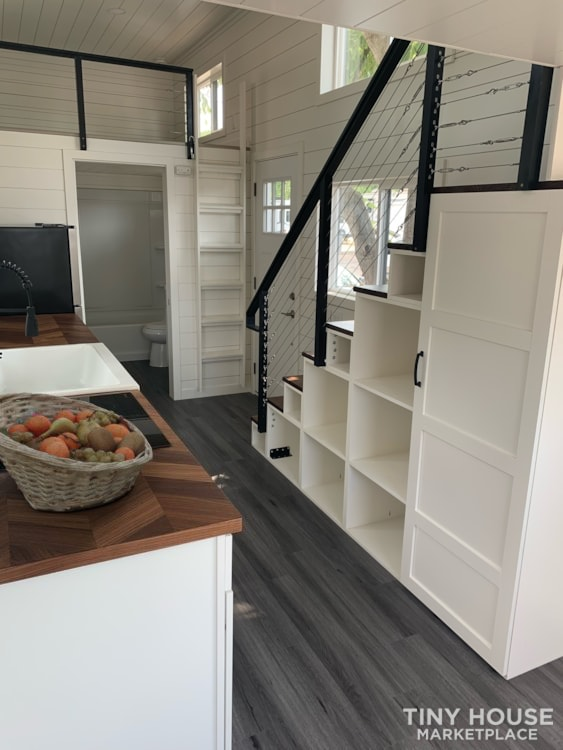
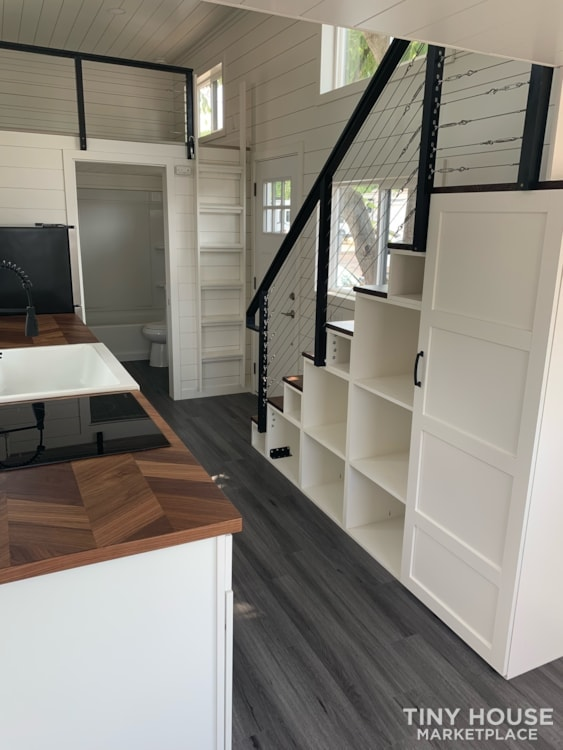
- fruit basket (69, 442)
